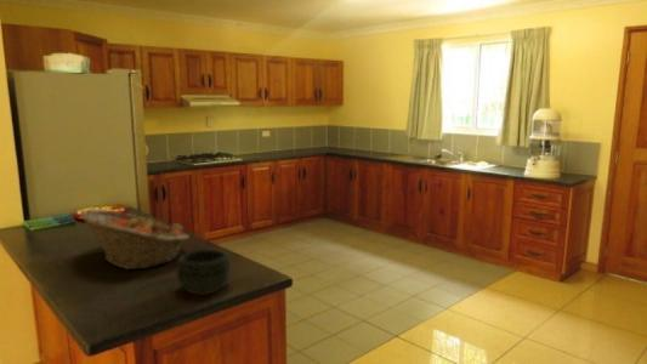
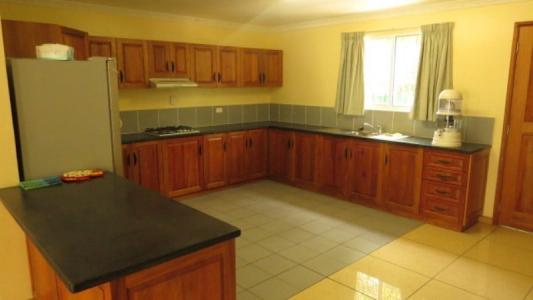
- fruit basket (136, 233)
- bowl (203, 272)
